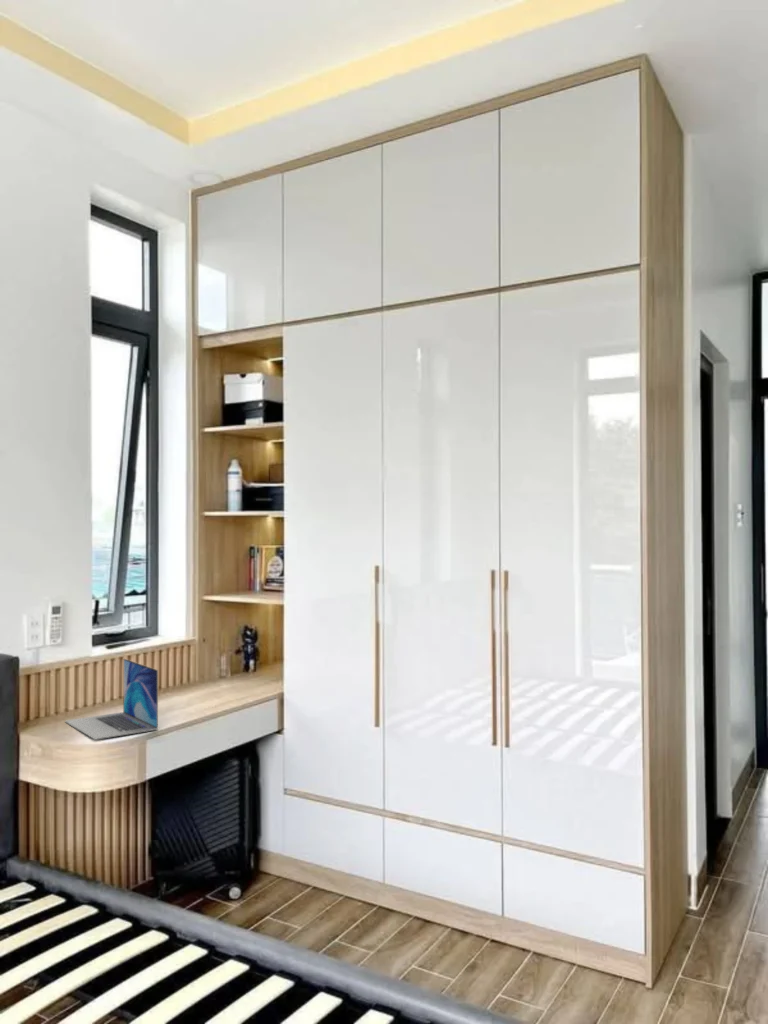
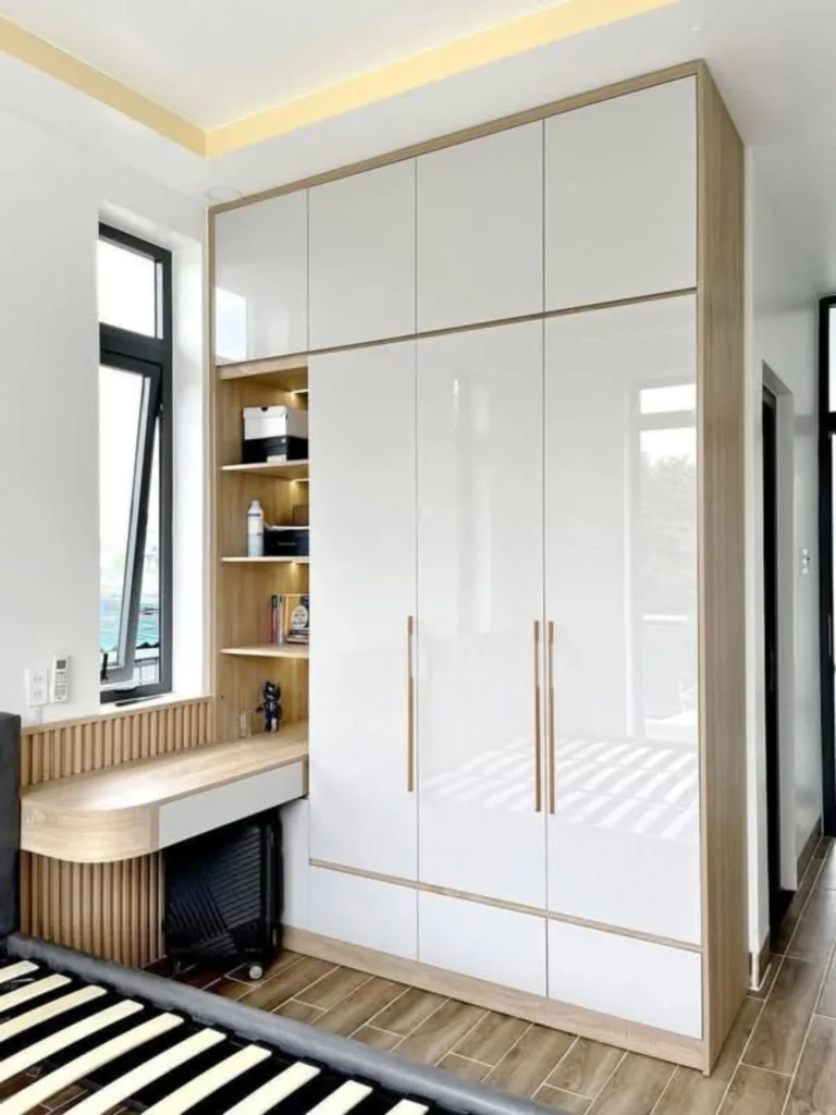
- laptop (124, 696)
